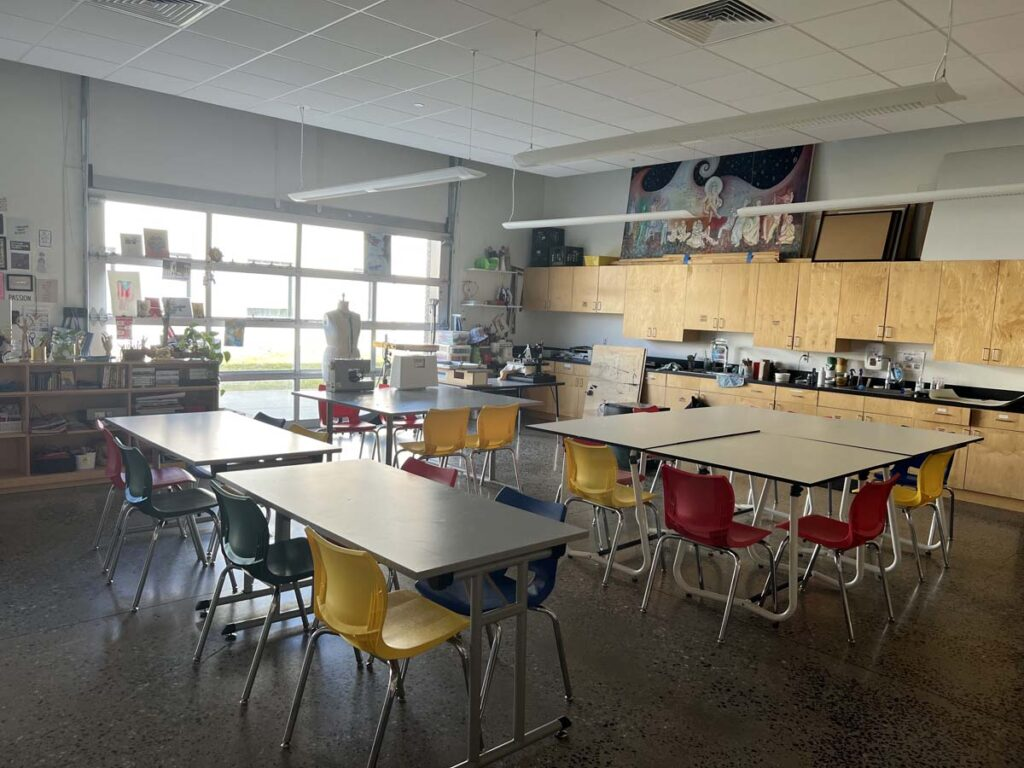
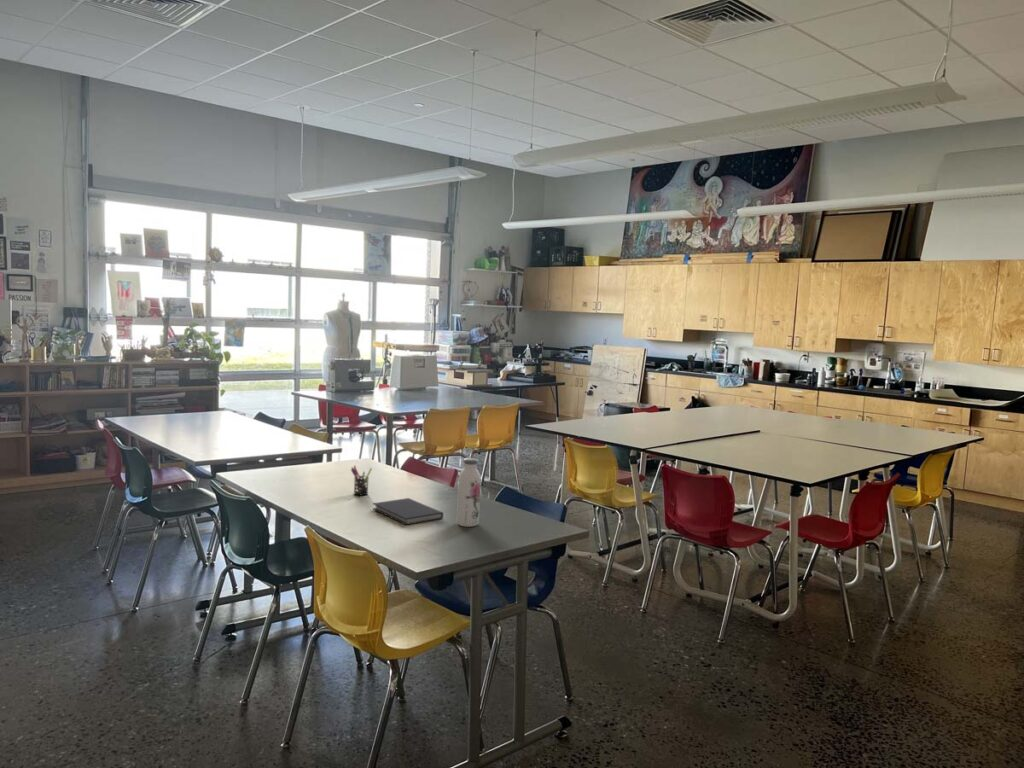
+ pen holder (361, 479)
+ diary (407, 510)
+ water bottle (469, 491)
